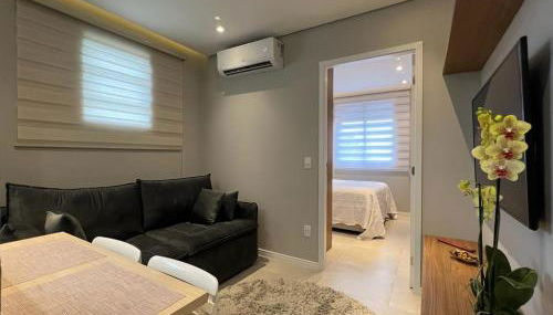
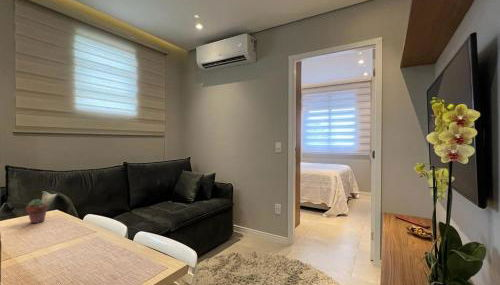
+ potted succulent (37, 210)
